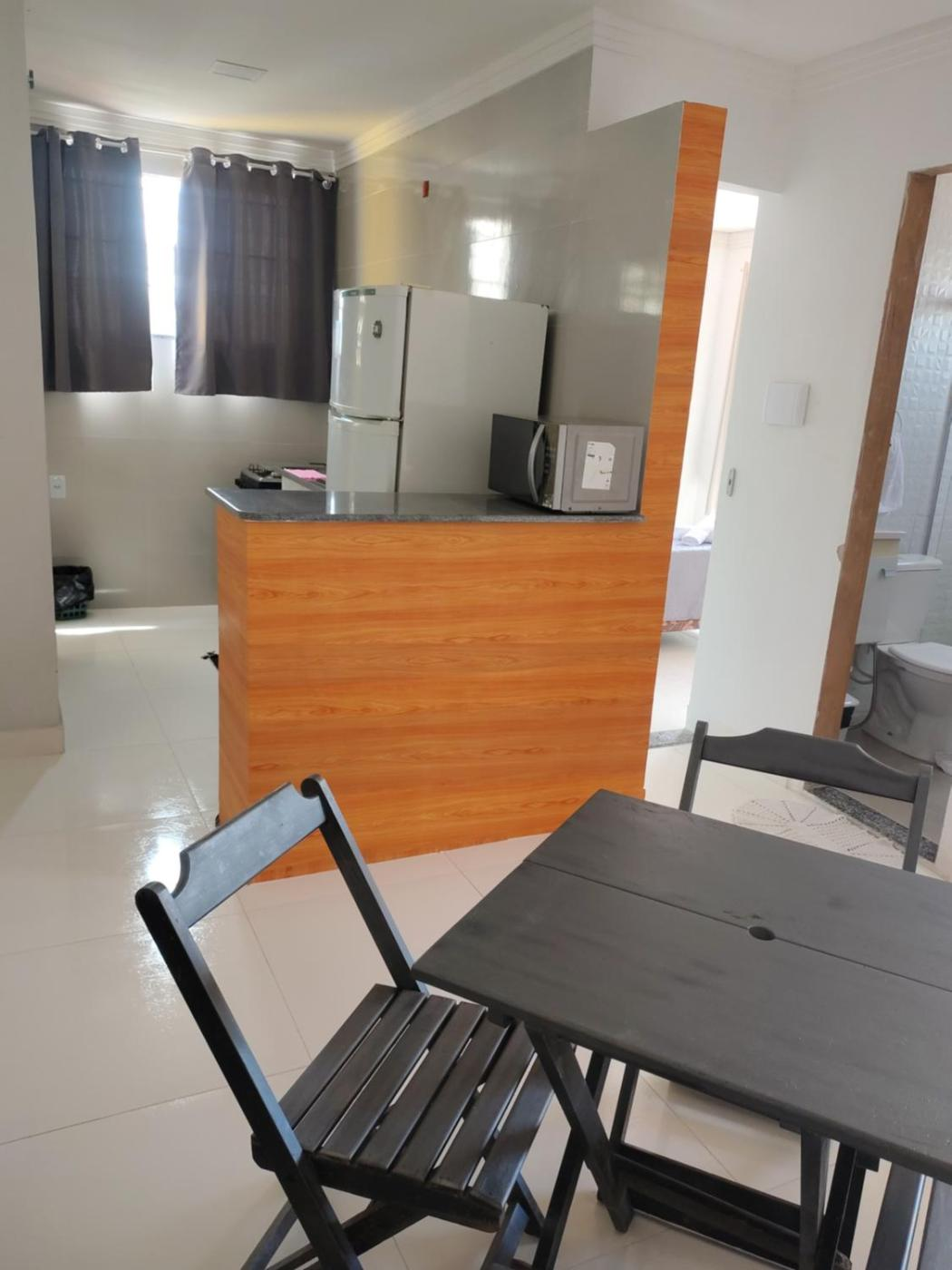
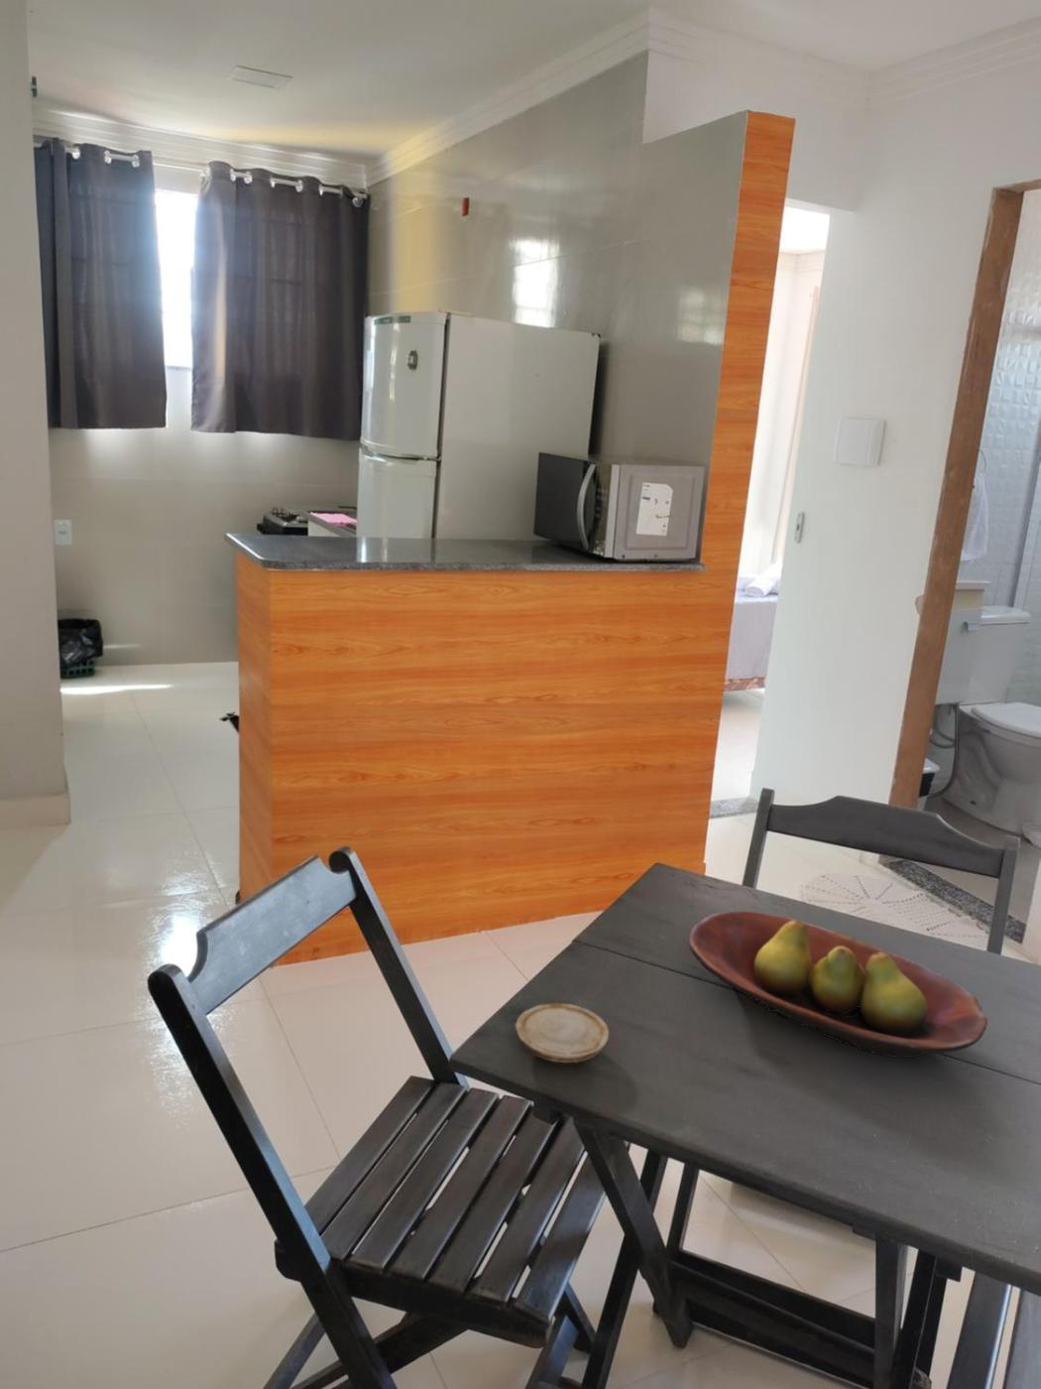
+ fruit bowl (829, 976)
+ wood slice (561, 1036)
